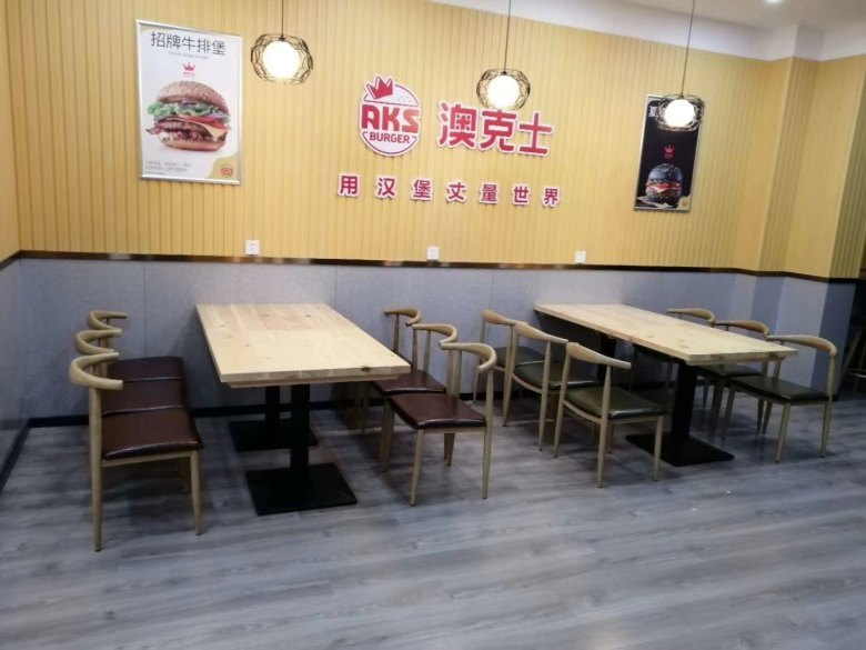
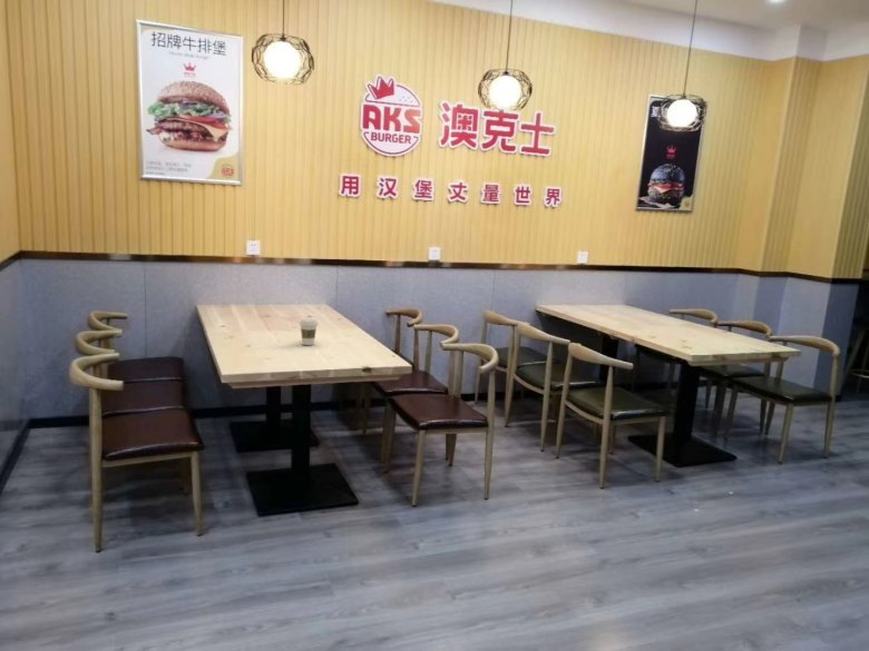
+ coffee cup (307, 332)
